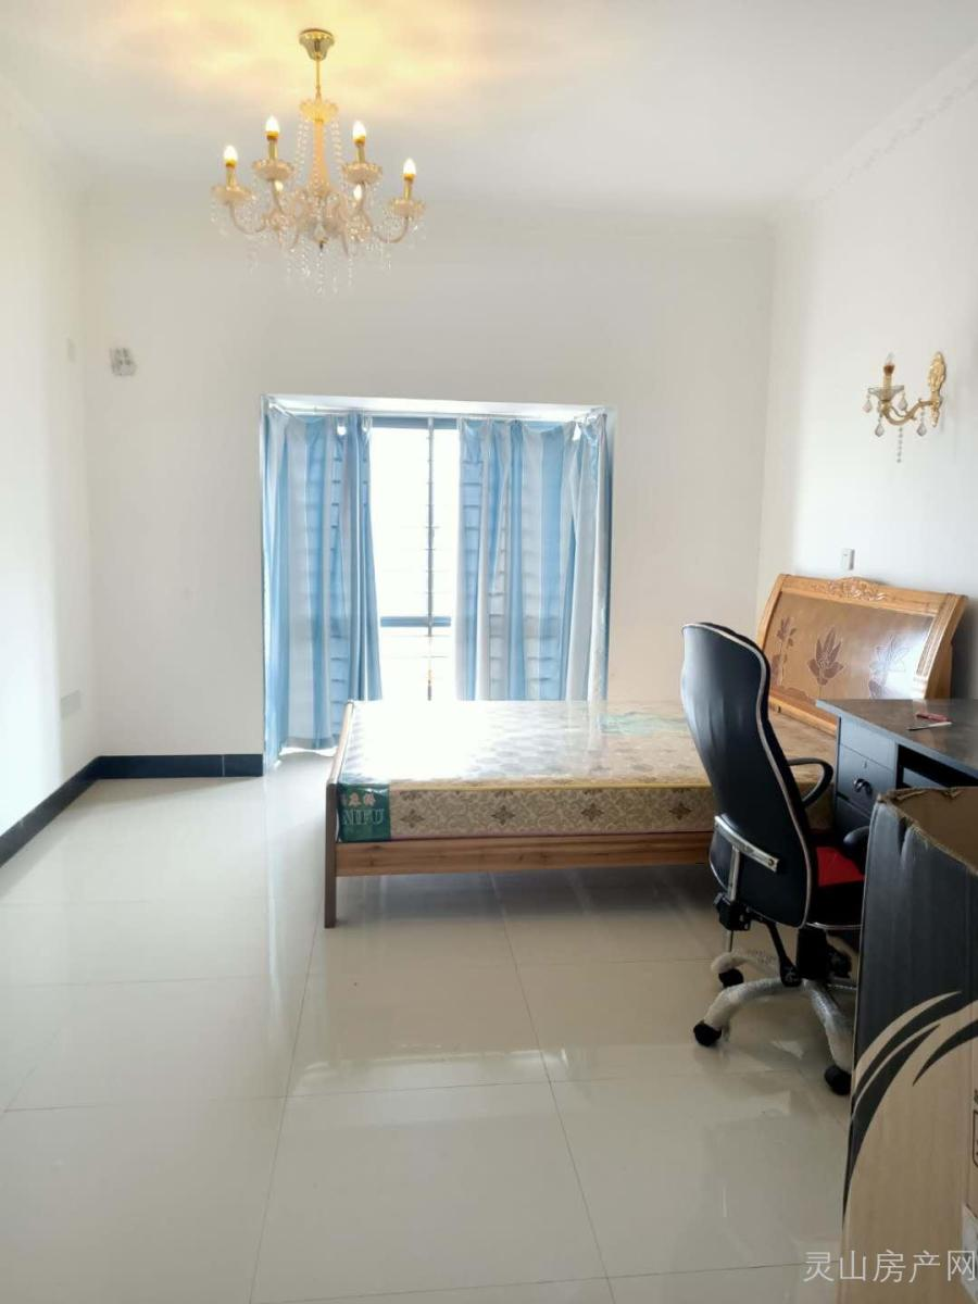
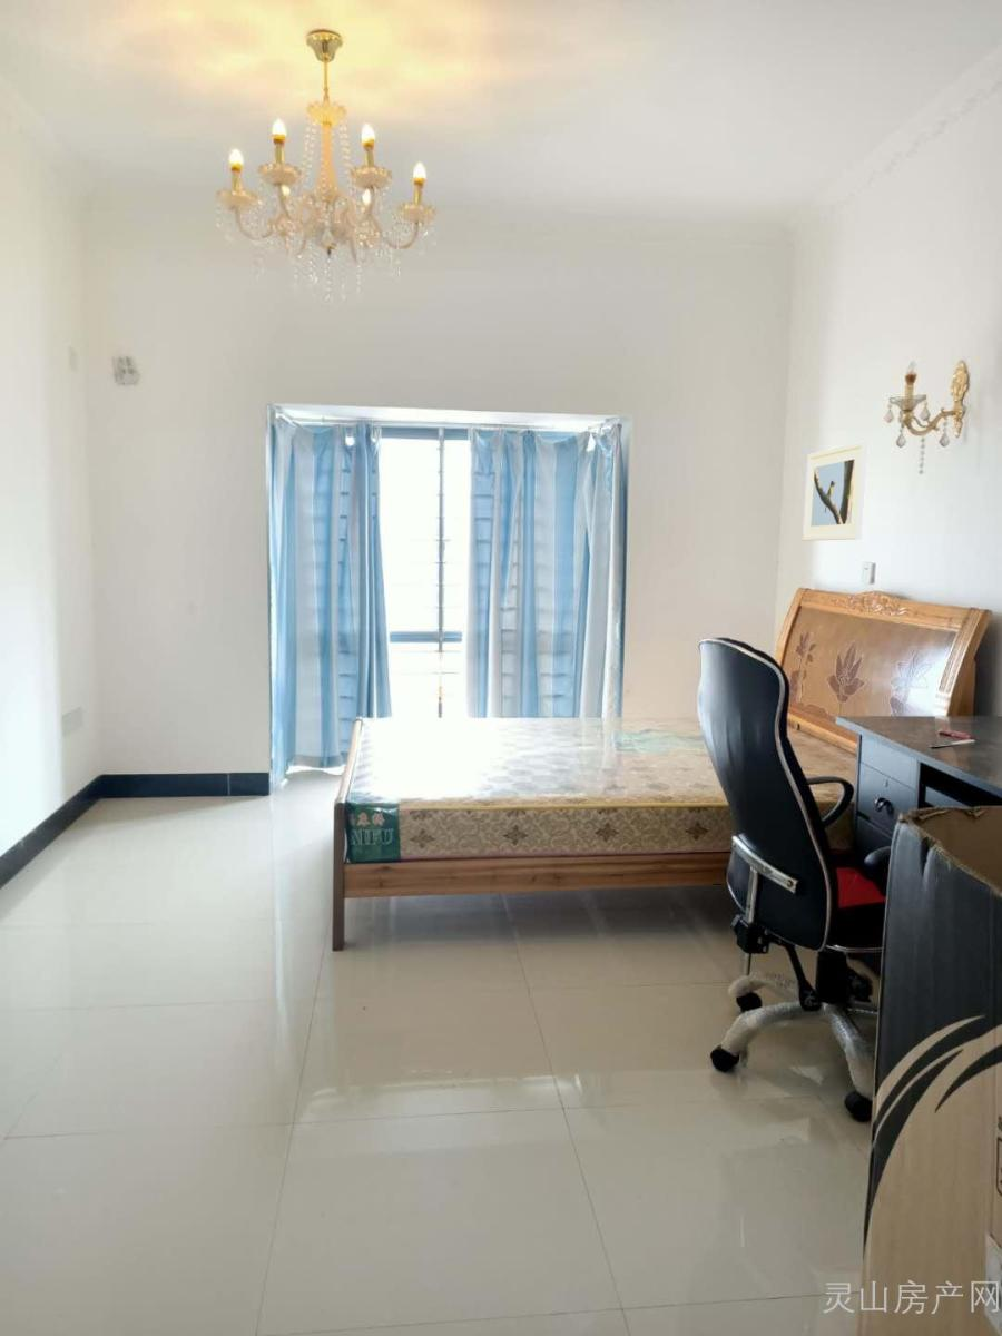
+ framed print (833, 494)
